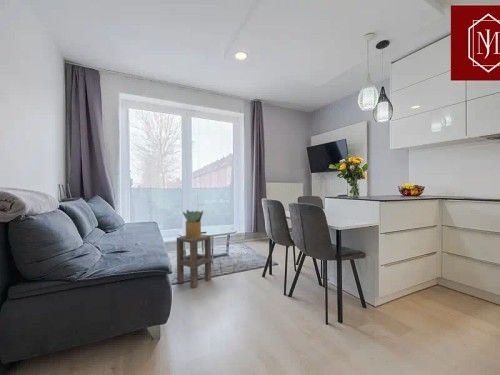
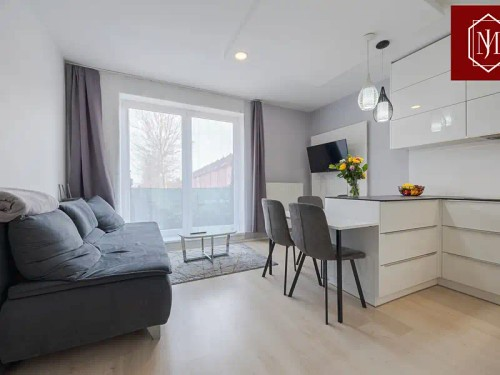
- side table (194, 258)
- potted plant (193, 222)
